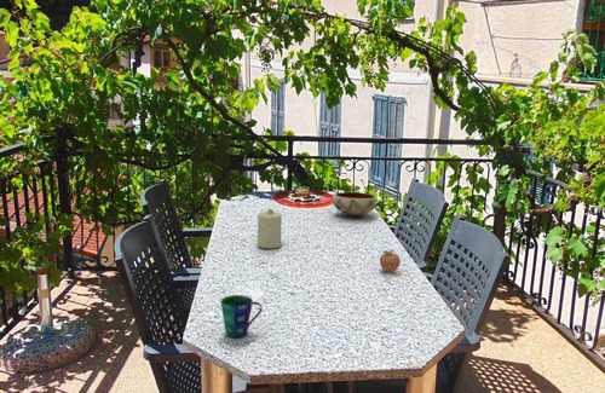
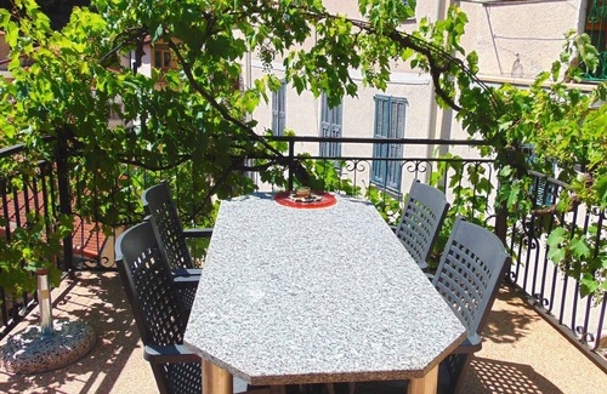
- cup (241, 316)
- candle (269, 226)
- bowl (353, 204)
- fruit (388, 260)
